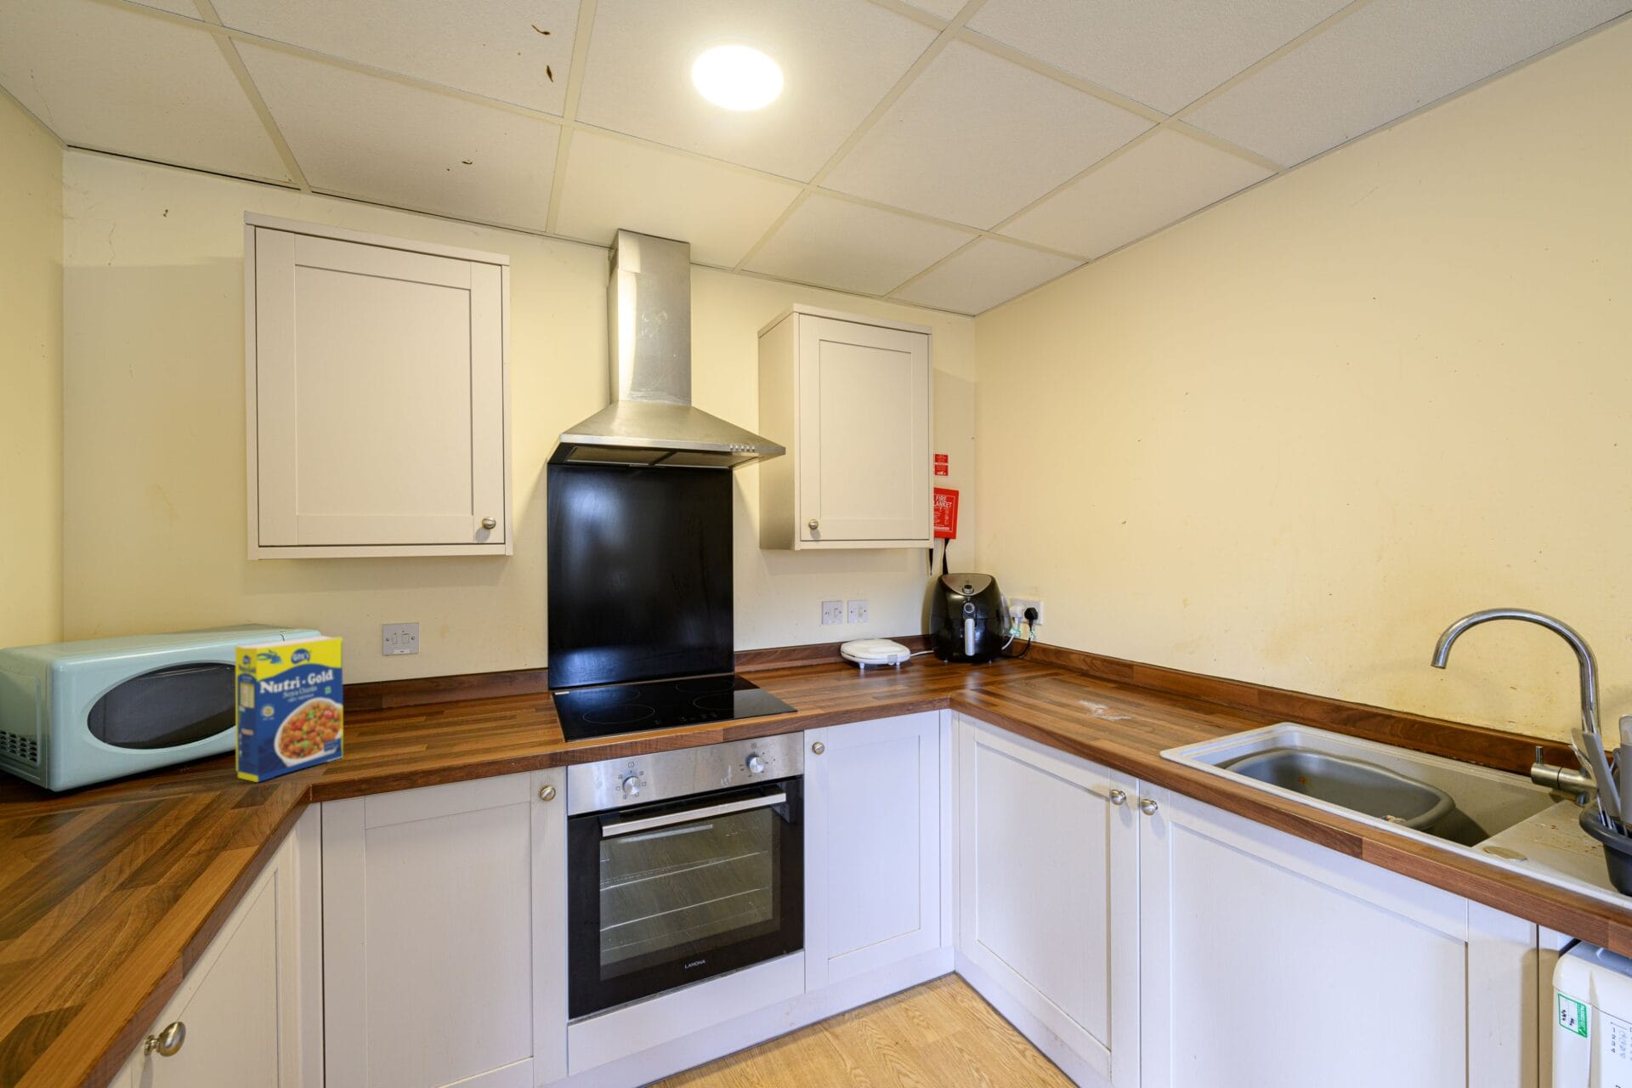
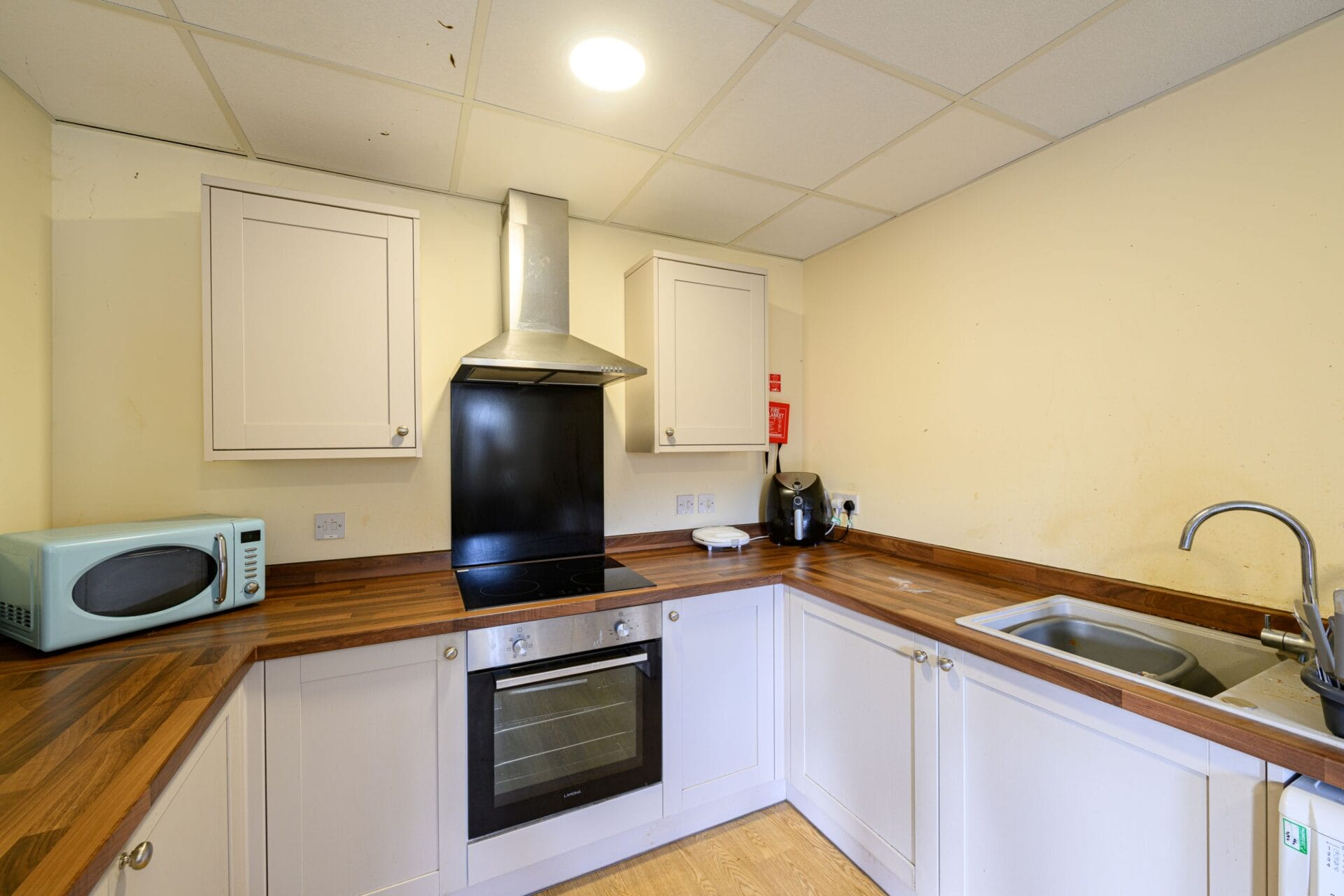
- legume (291, 704)
